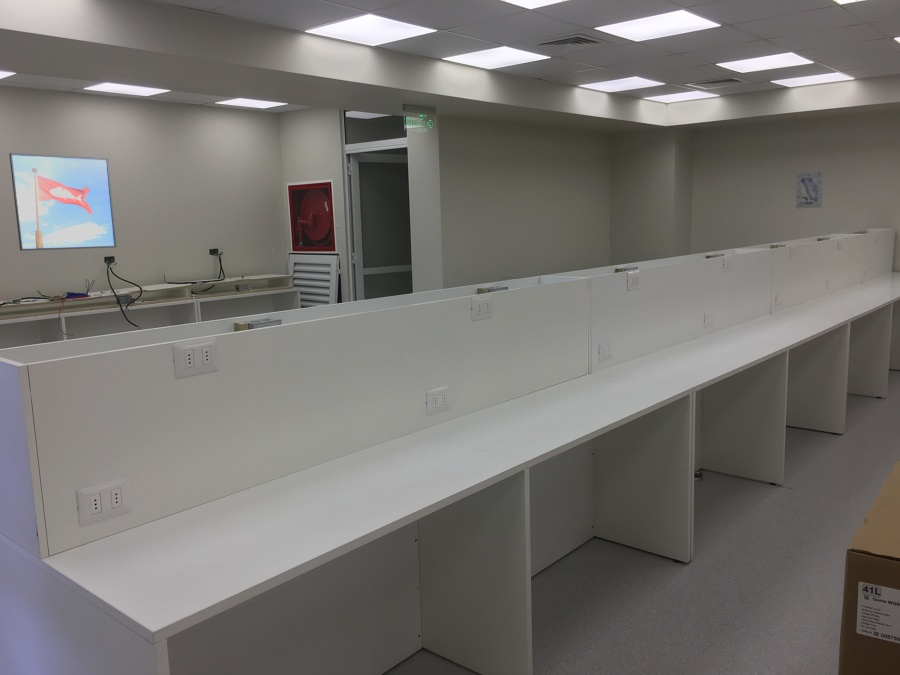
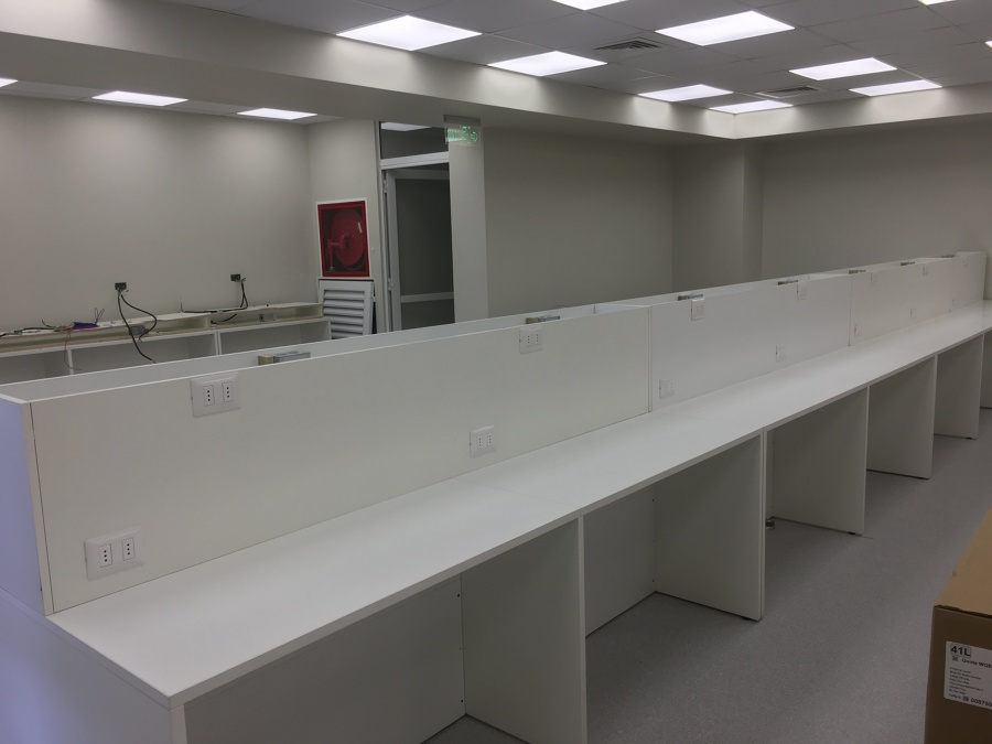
- wall art (809, 190)
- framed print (65, 202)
